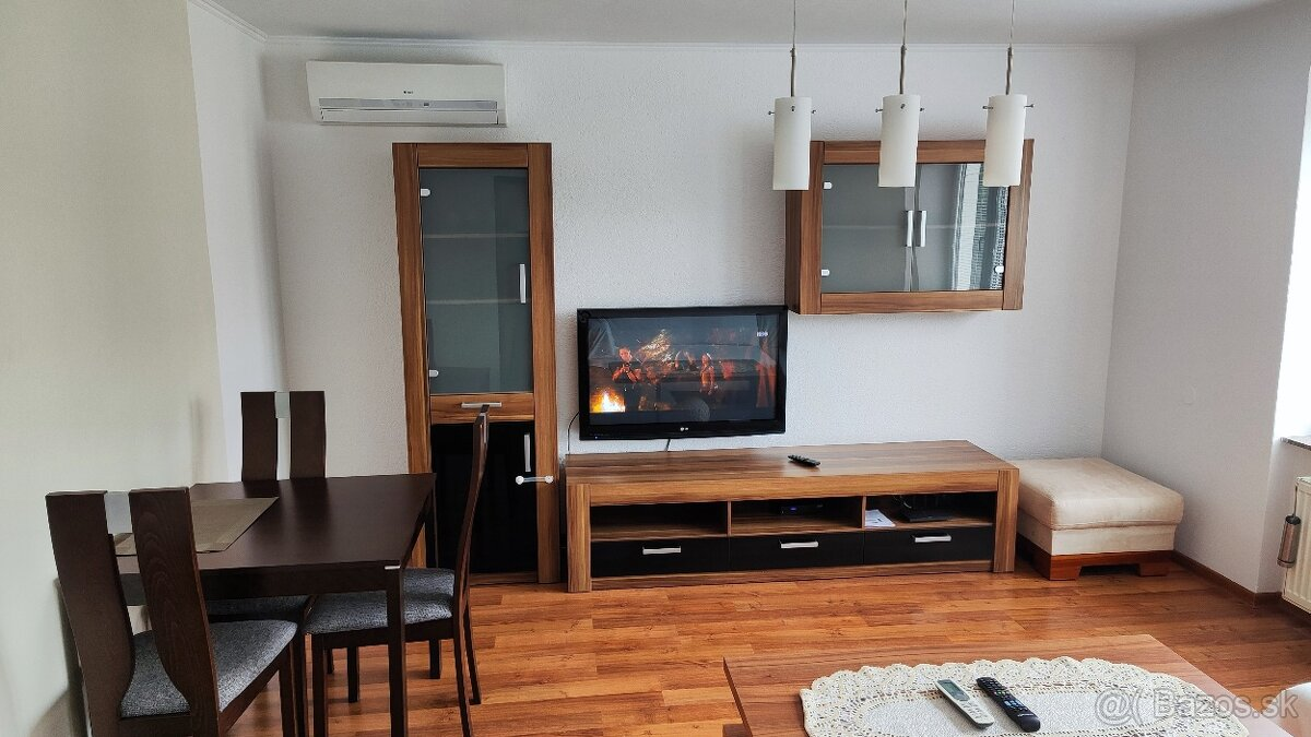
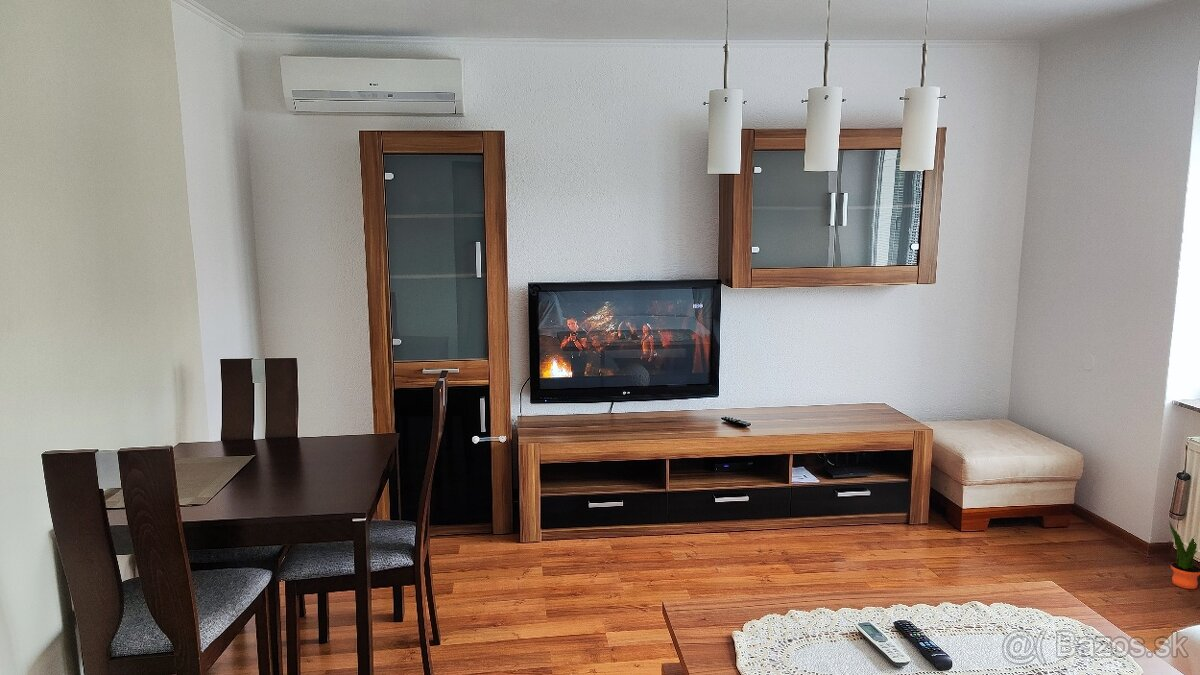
+ potted plant (1181, 554)
